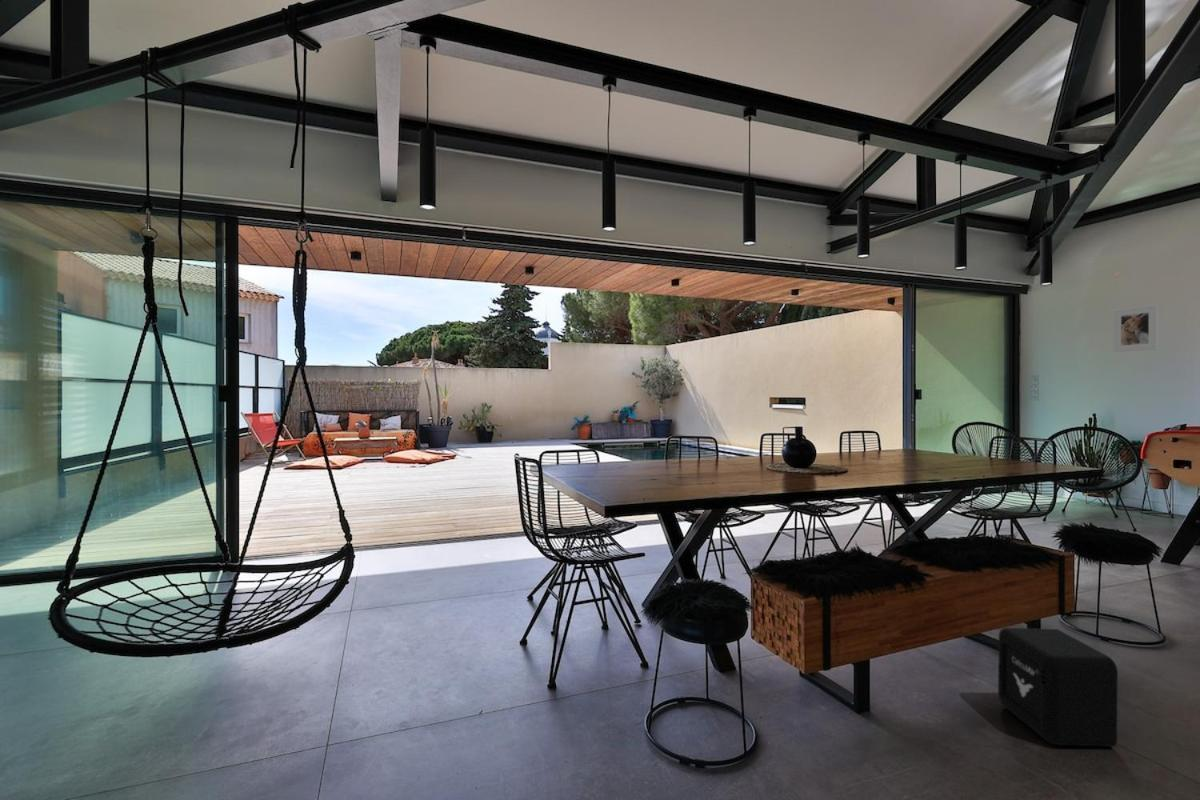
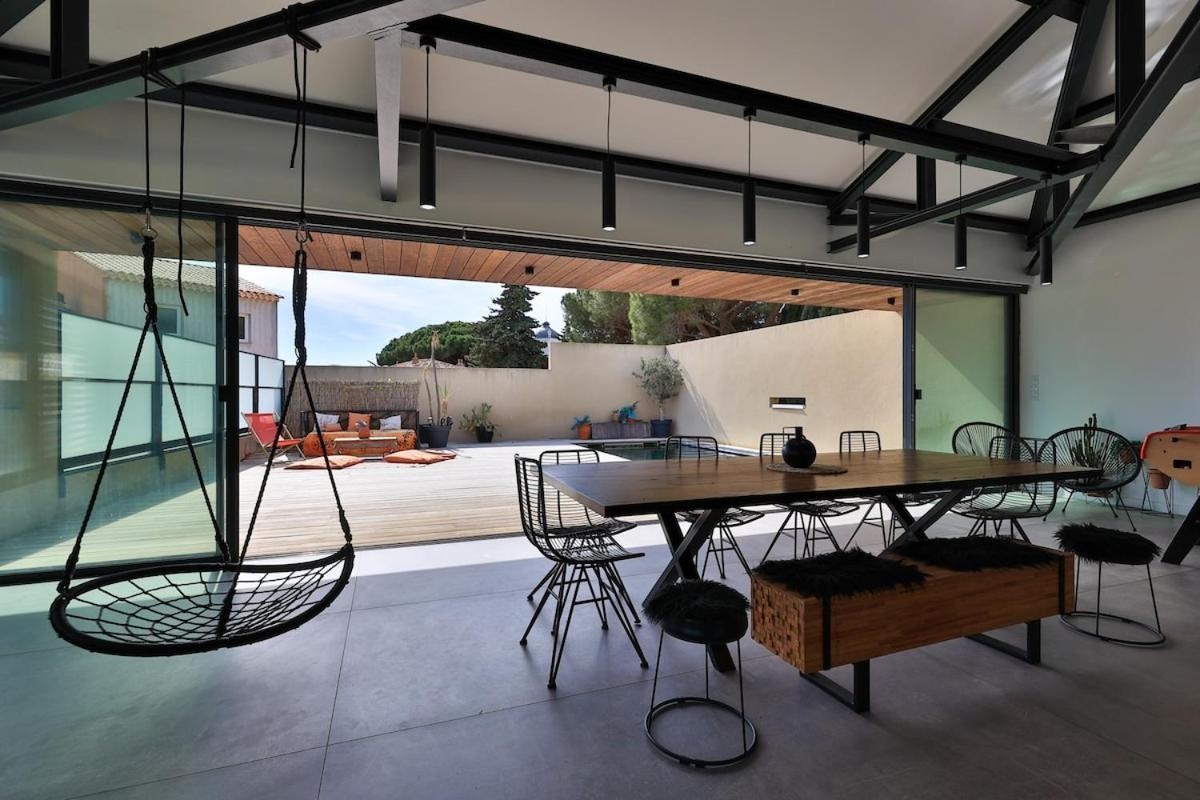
- air purifier (1050, 683)
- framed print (1134, 329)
